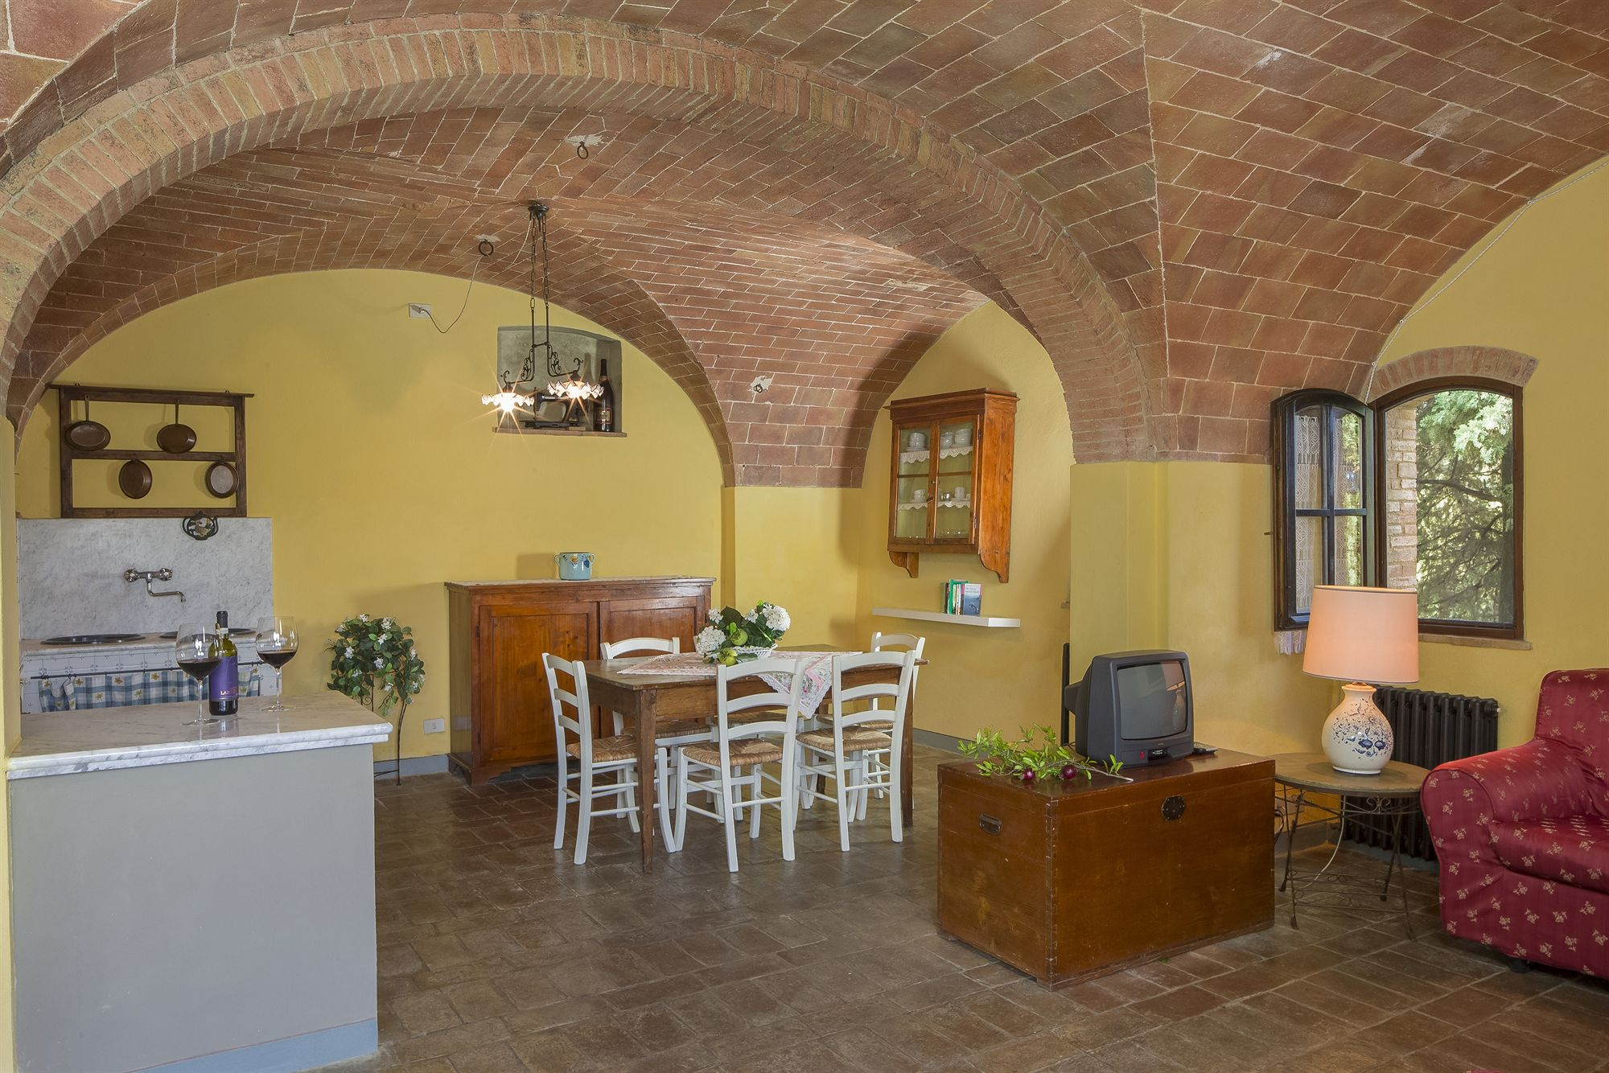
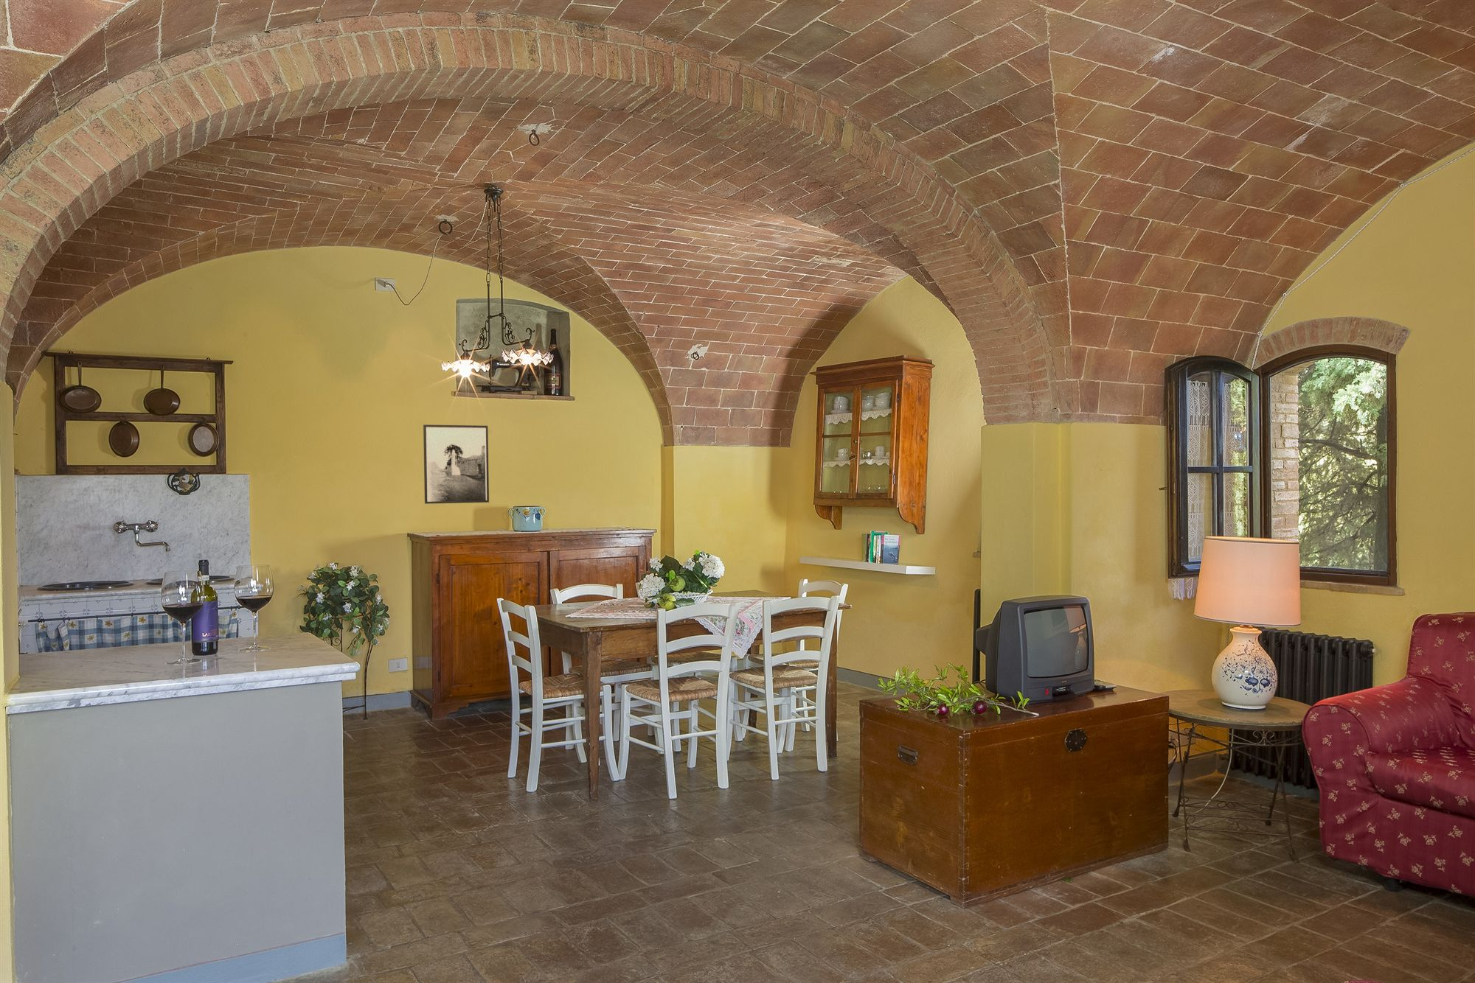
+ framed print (457, 463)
